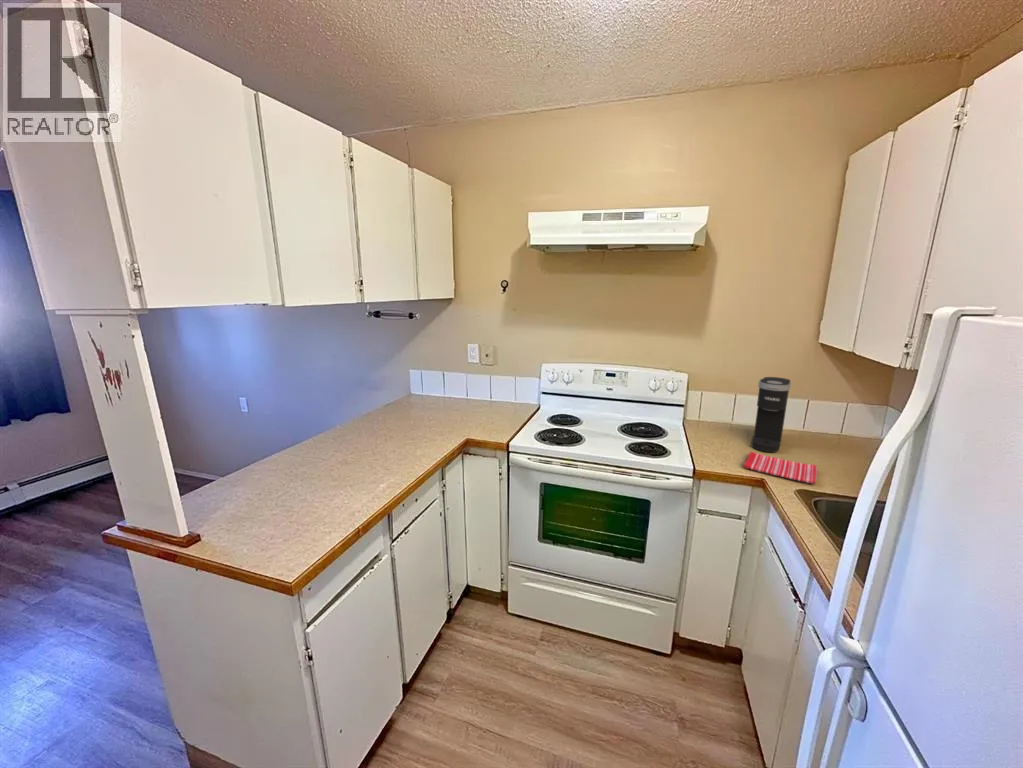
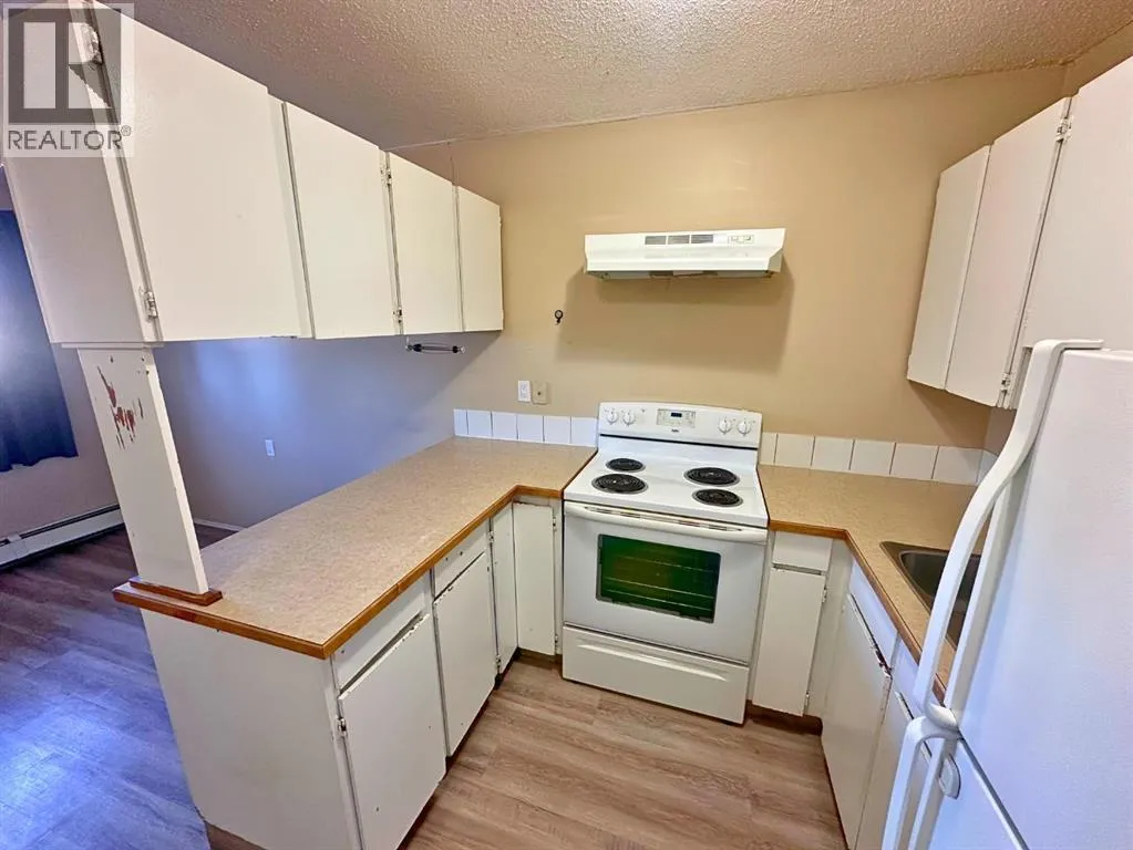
- dish towel (780, 466)
- coffee maker (771, 411)
